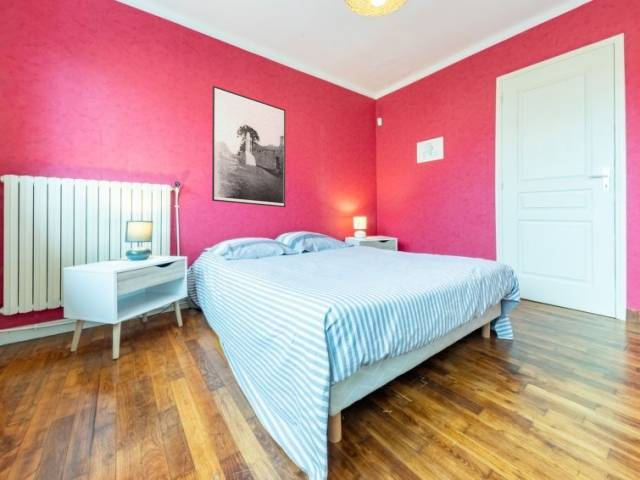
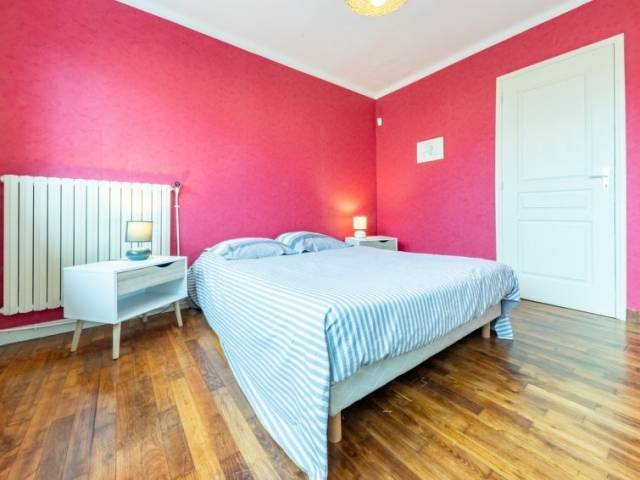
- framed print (251, 151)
